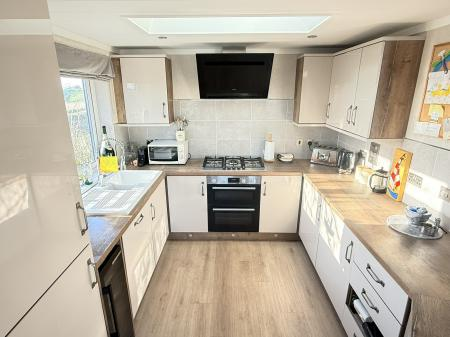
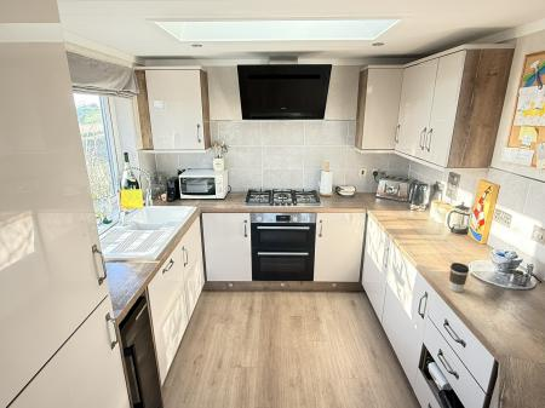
+ coffee cup (458, 277)
